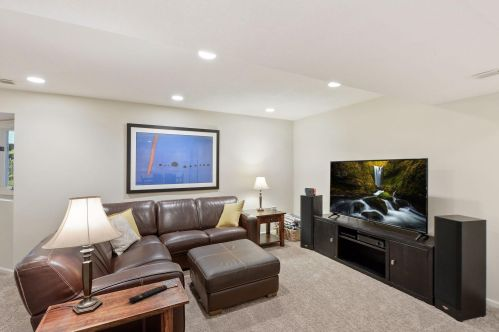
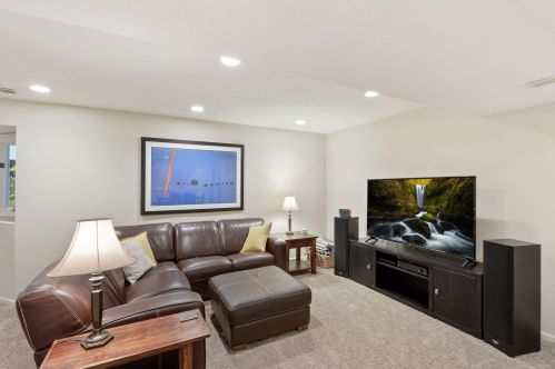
- remote control (149, 293)
